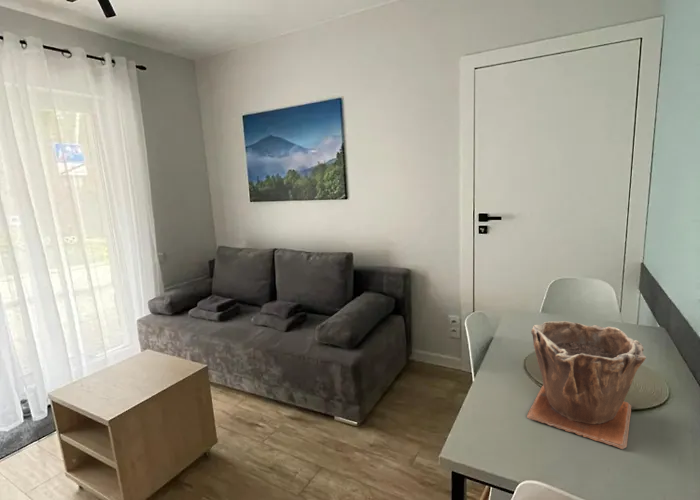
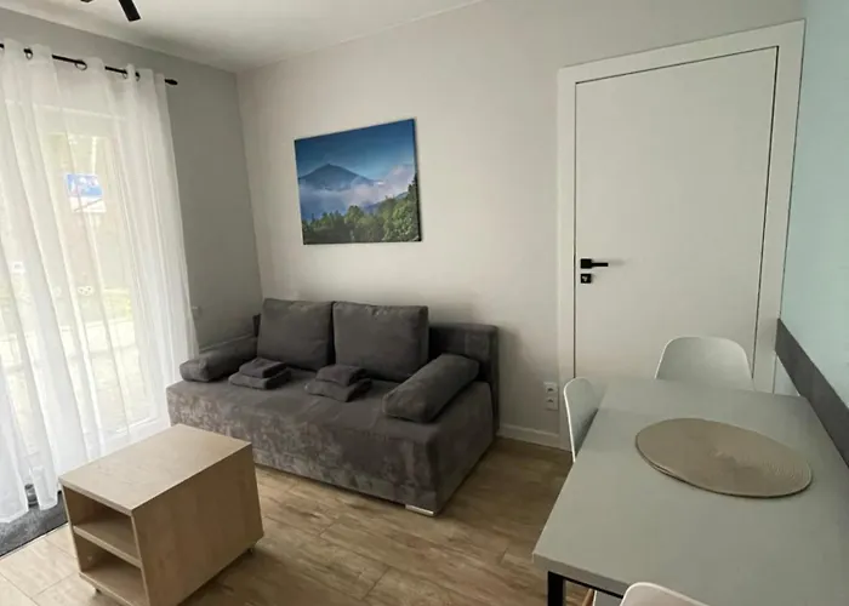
- plant pot (581, 373)
